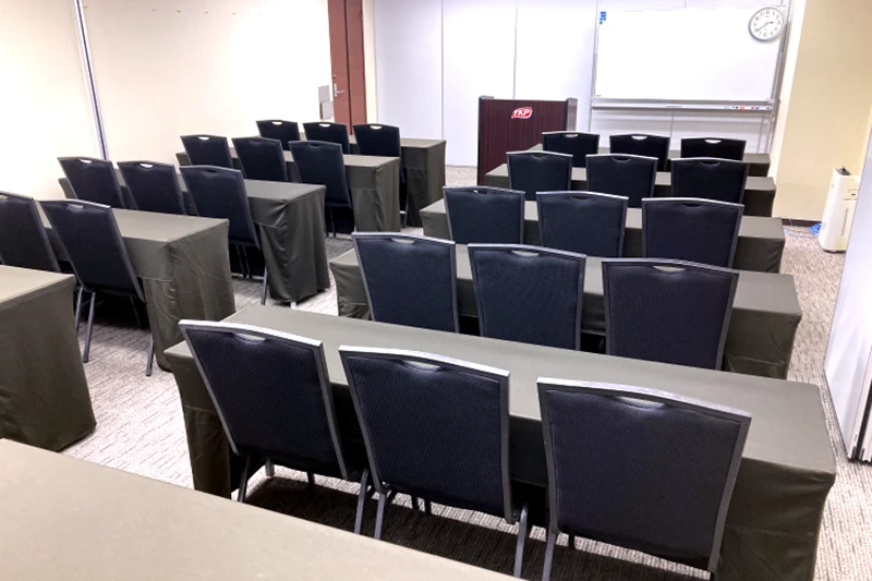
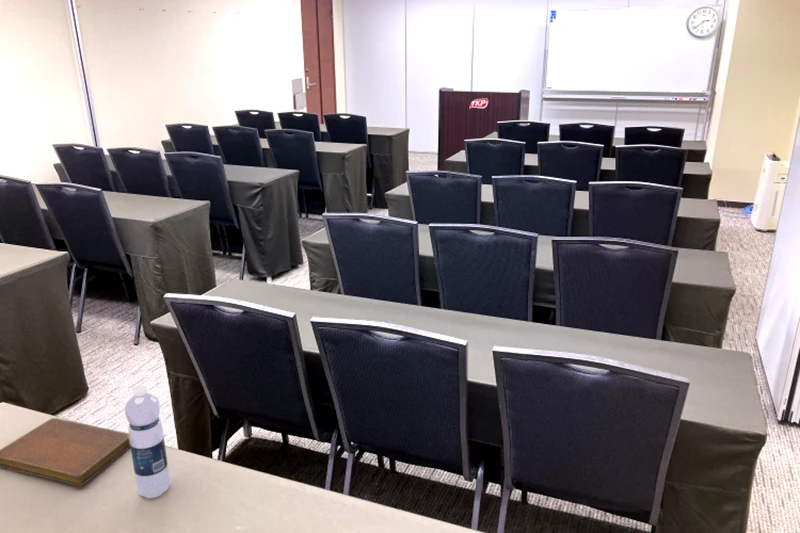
+ notebook (66, 448)
+ water bottle (147, 440)
